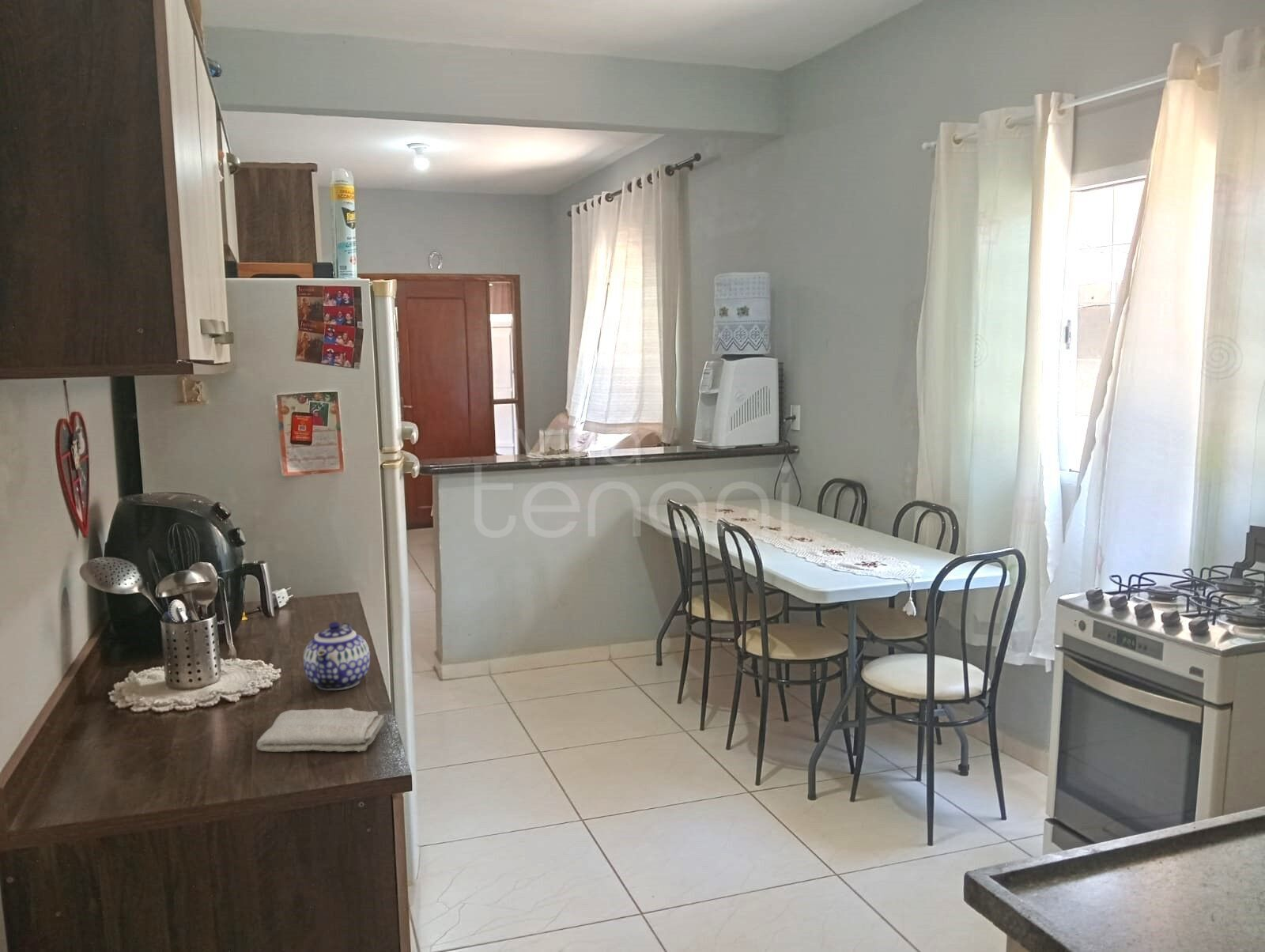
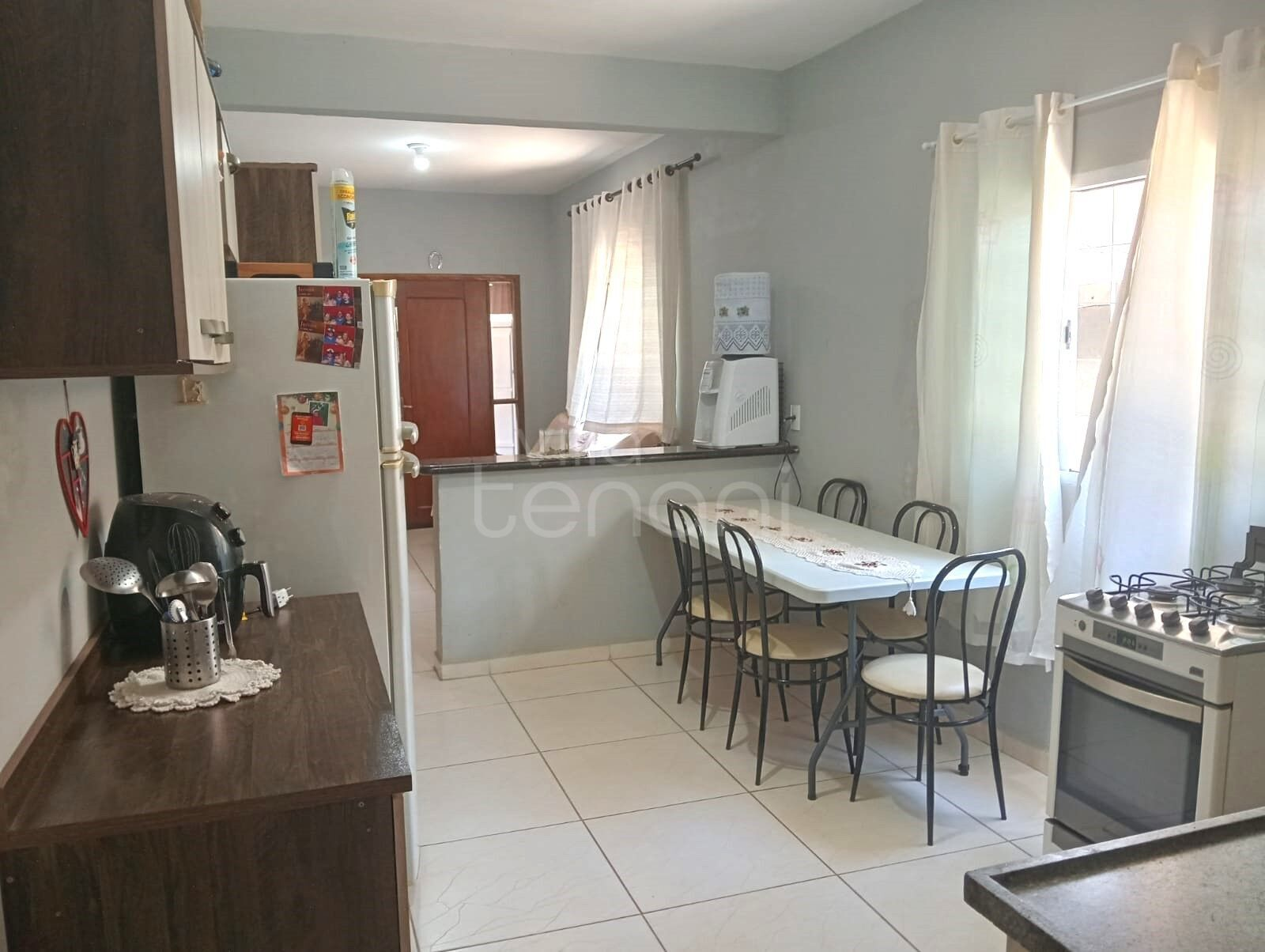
- teapot (336, 653)
- washcloth (322, 729)
